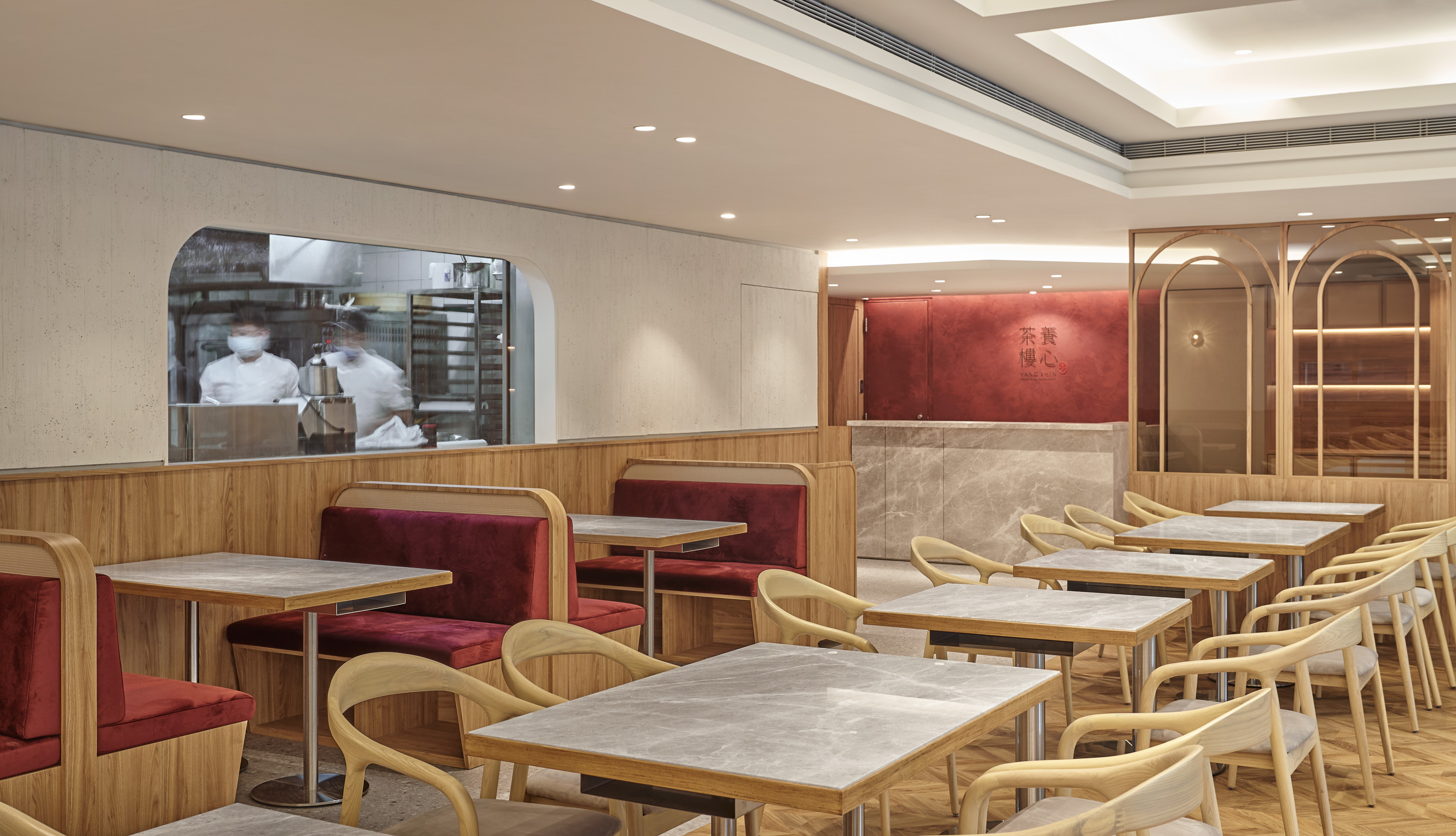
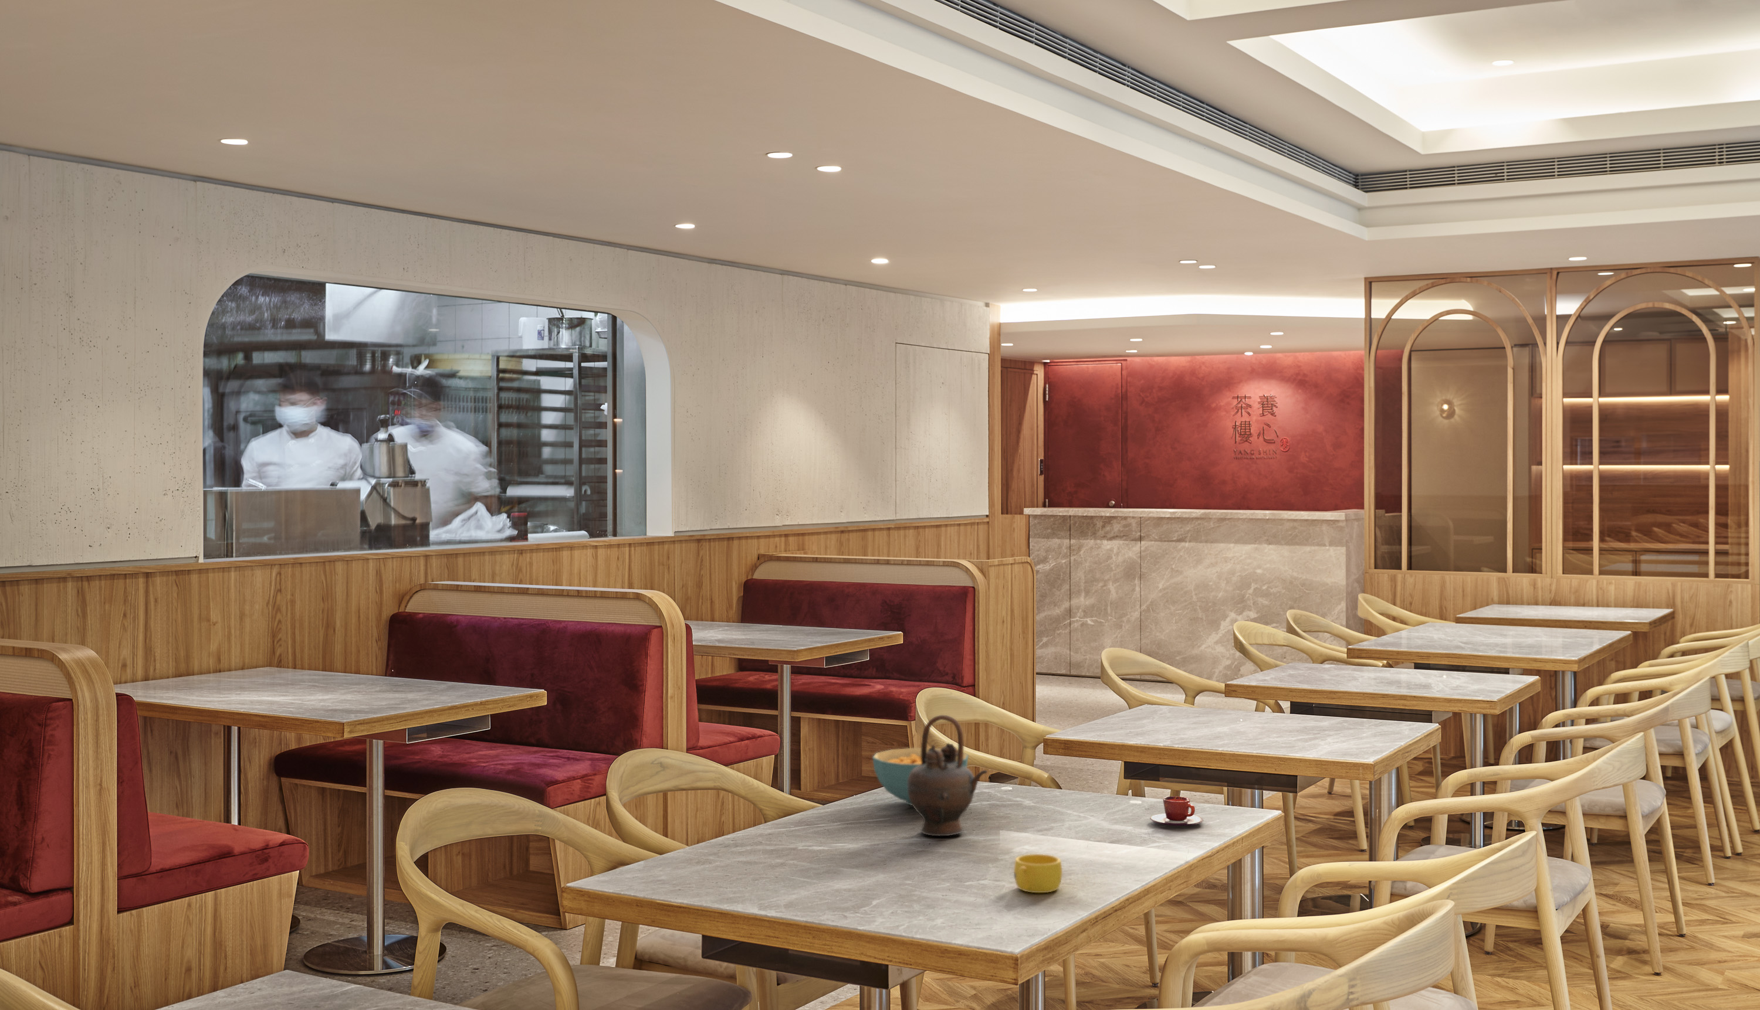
+ cereal bowl (909, 773)
+ teacup (1176, 811)
+ cup (1035, 875)
+ teapot (948, 774)
